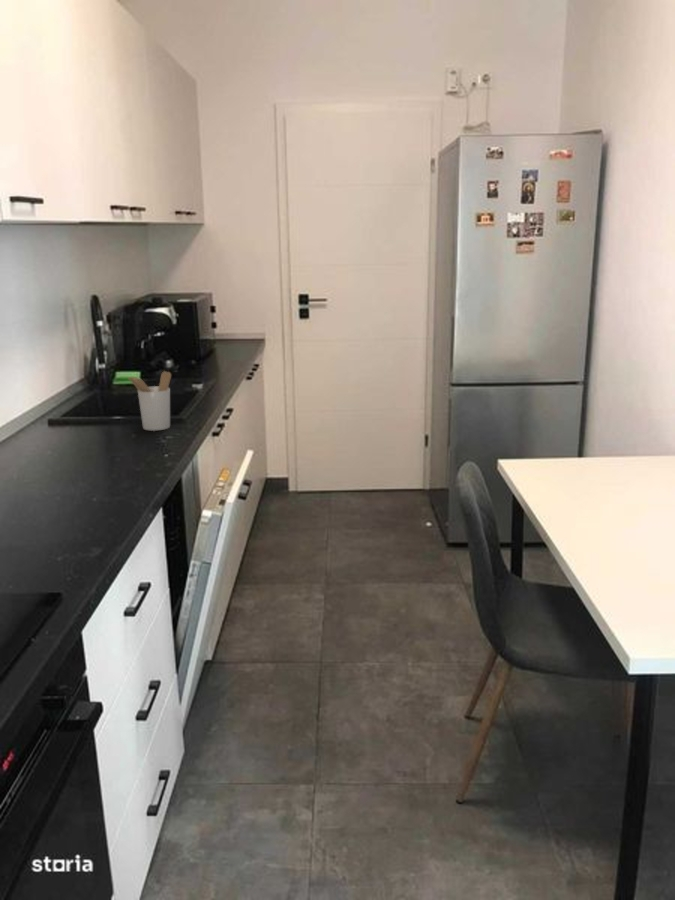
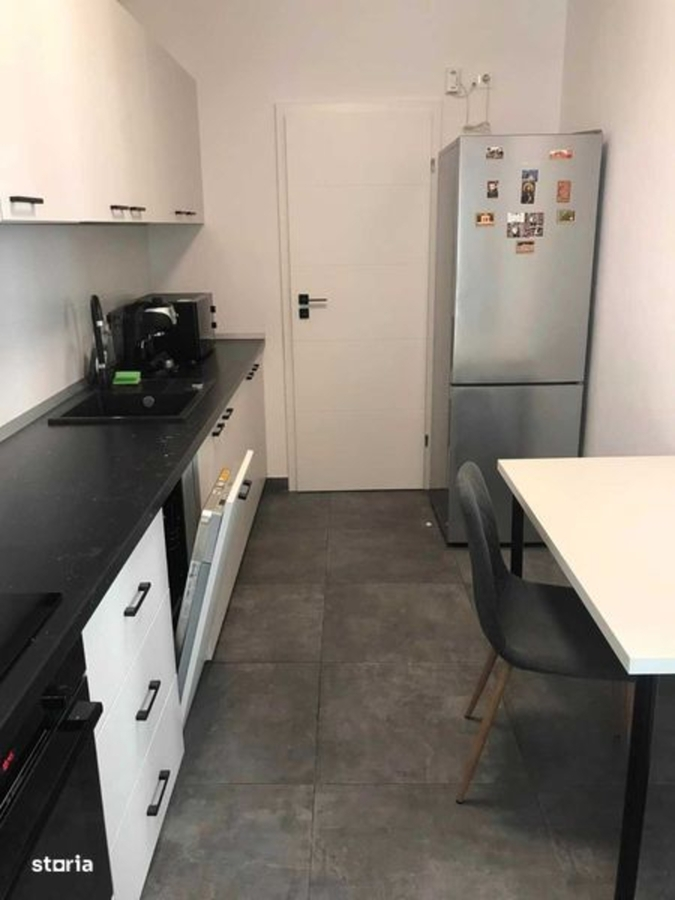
- utensil holder (149, 400)
